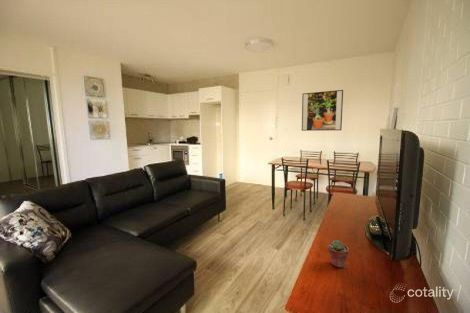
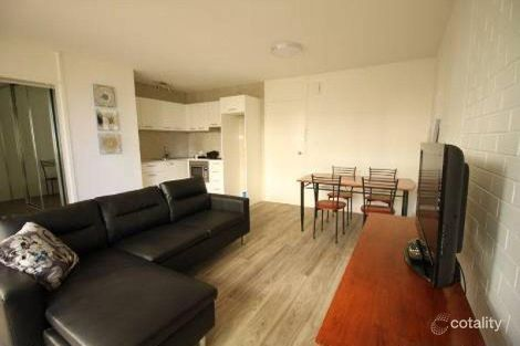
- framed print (321, 111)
- potted succulent (338, 252)
